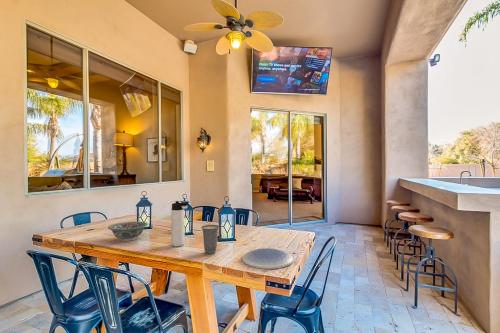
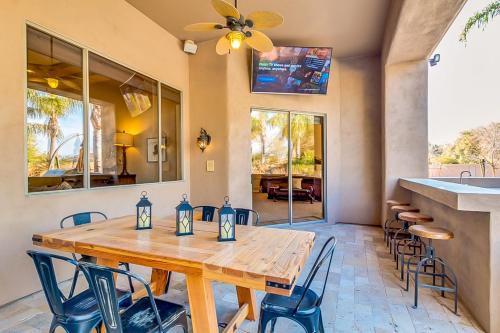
- cup (210, 239)
- thermos bottle (180, 223)
- bowl (128, 232)
- plate (267, 255)
